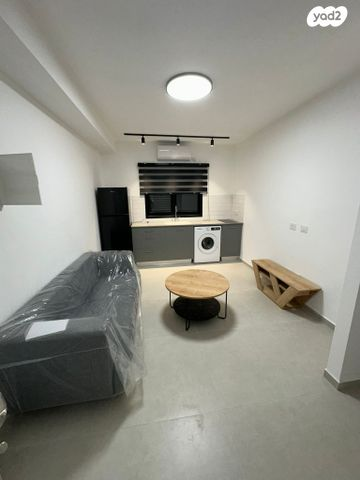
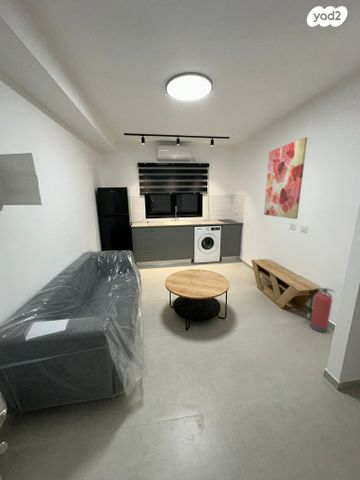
+ wall art (281, 182)
+ fire extinguisher (319, 306)
